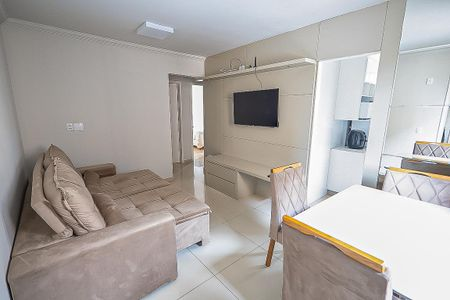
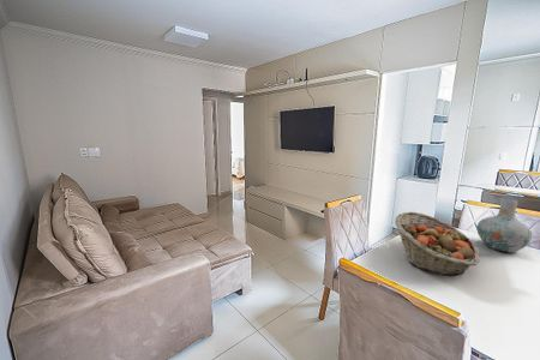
+ fruit basket (433, 240)
+ vase (504, 223)
